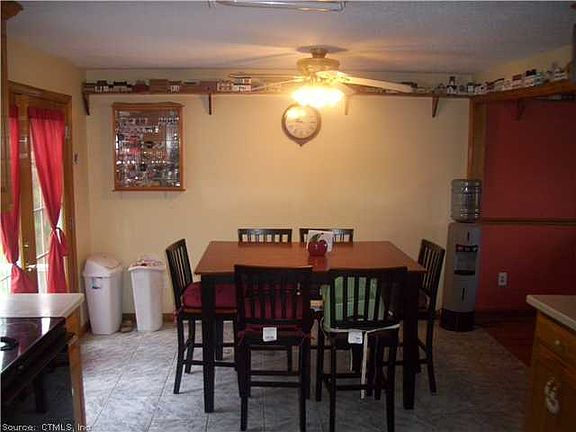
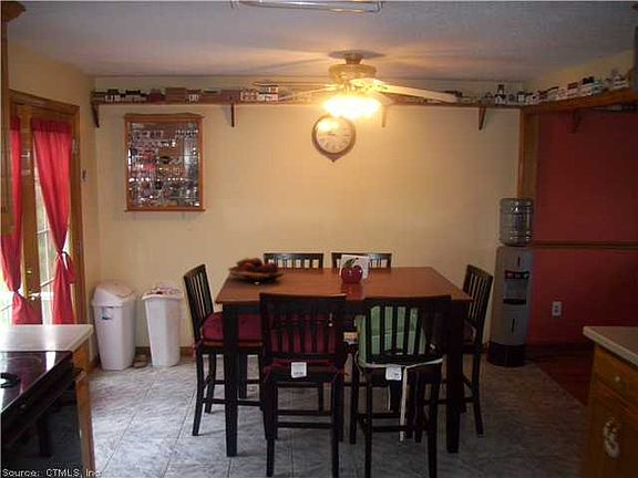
+ fruit basket (255, 269)
